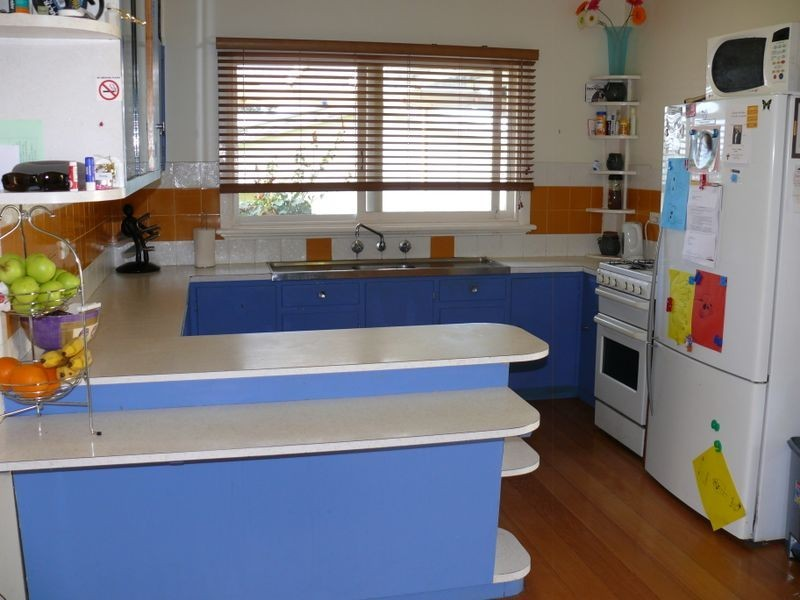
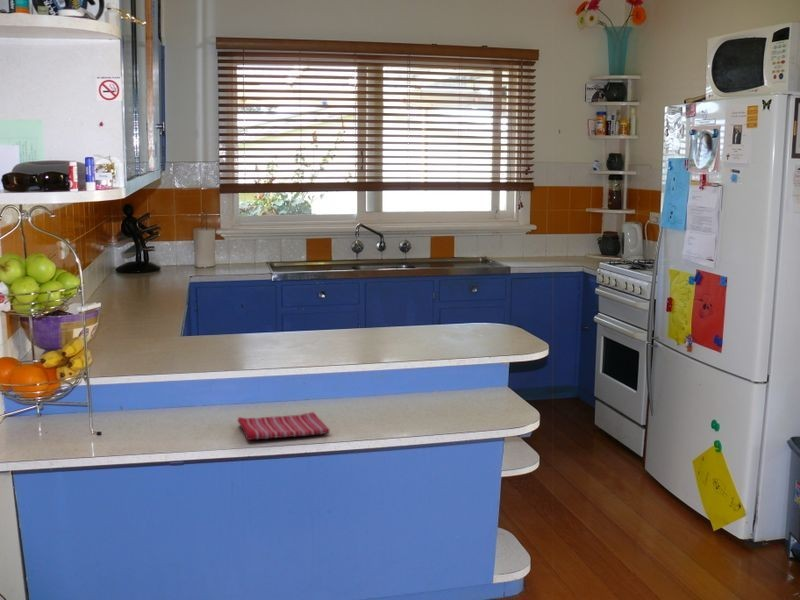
+ dish towel (282, 425)
